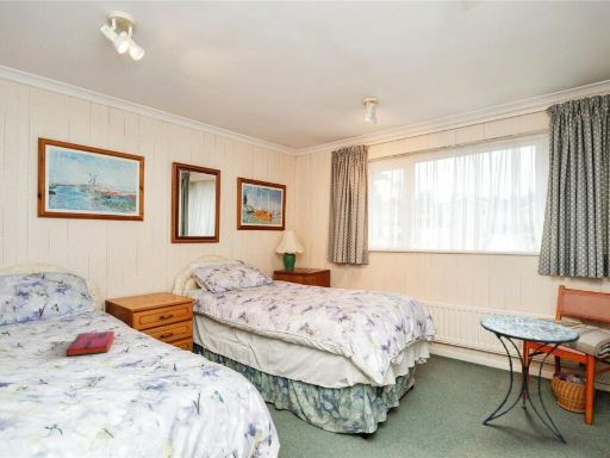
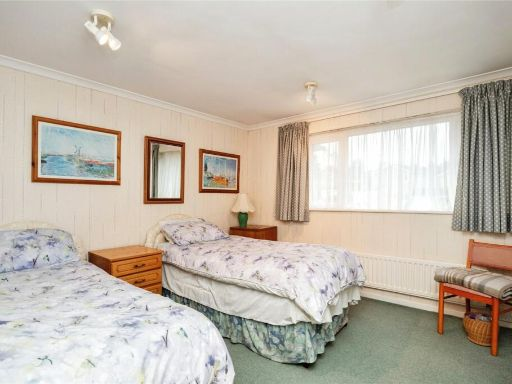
- side table (524, 375)
- hardback book (92, 342)
